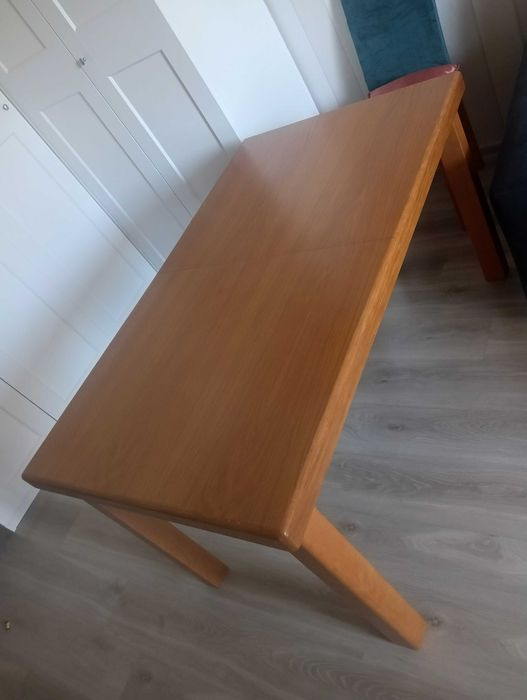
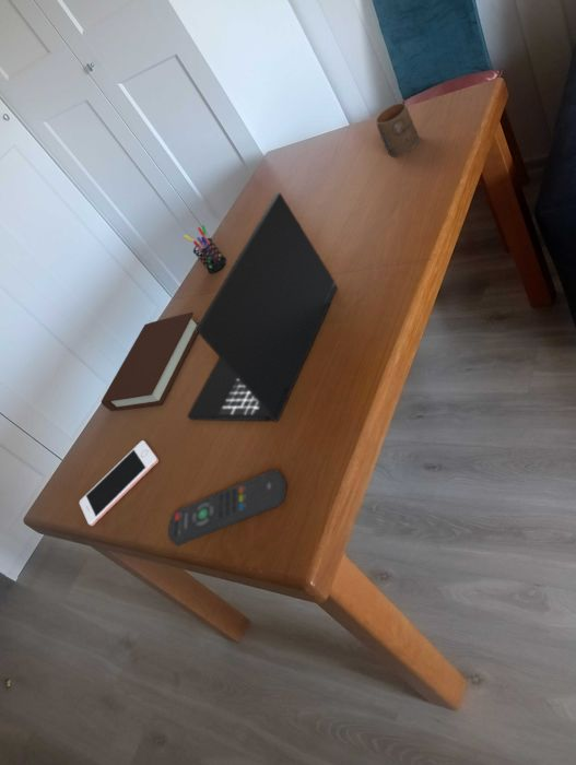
+ laptop (233, 311)
+ pen holder (205, 246)
+ cup (397, 131)
+ remote control (225, 507)
+ book (151, 361)
+ cell phone (118, 481)
